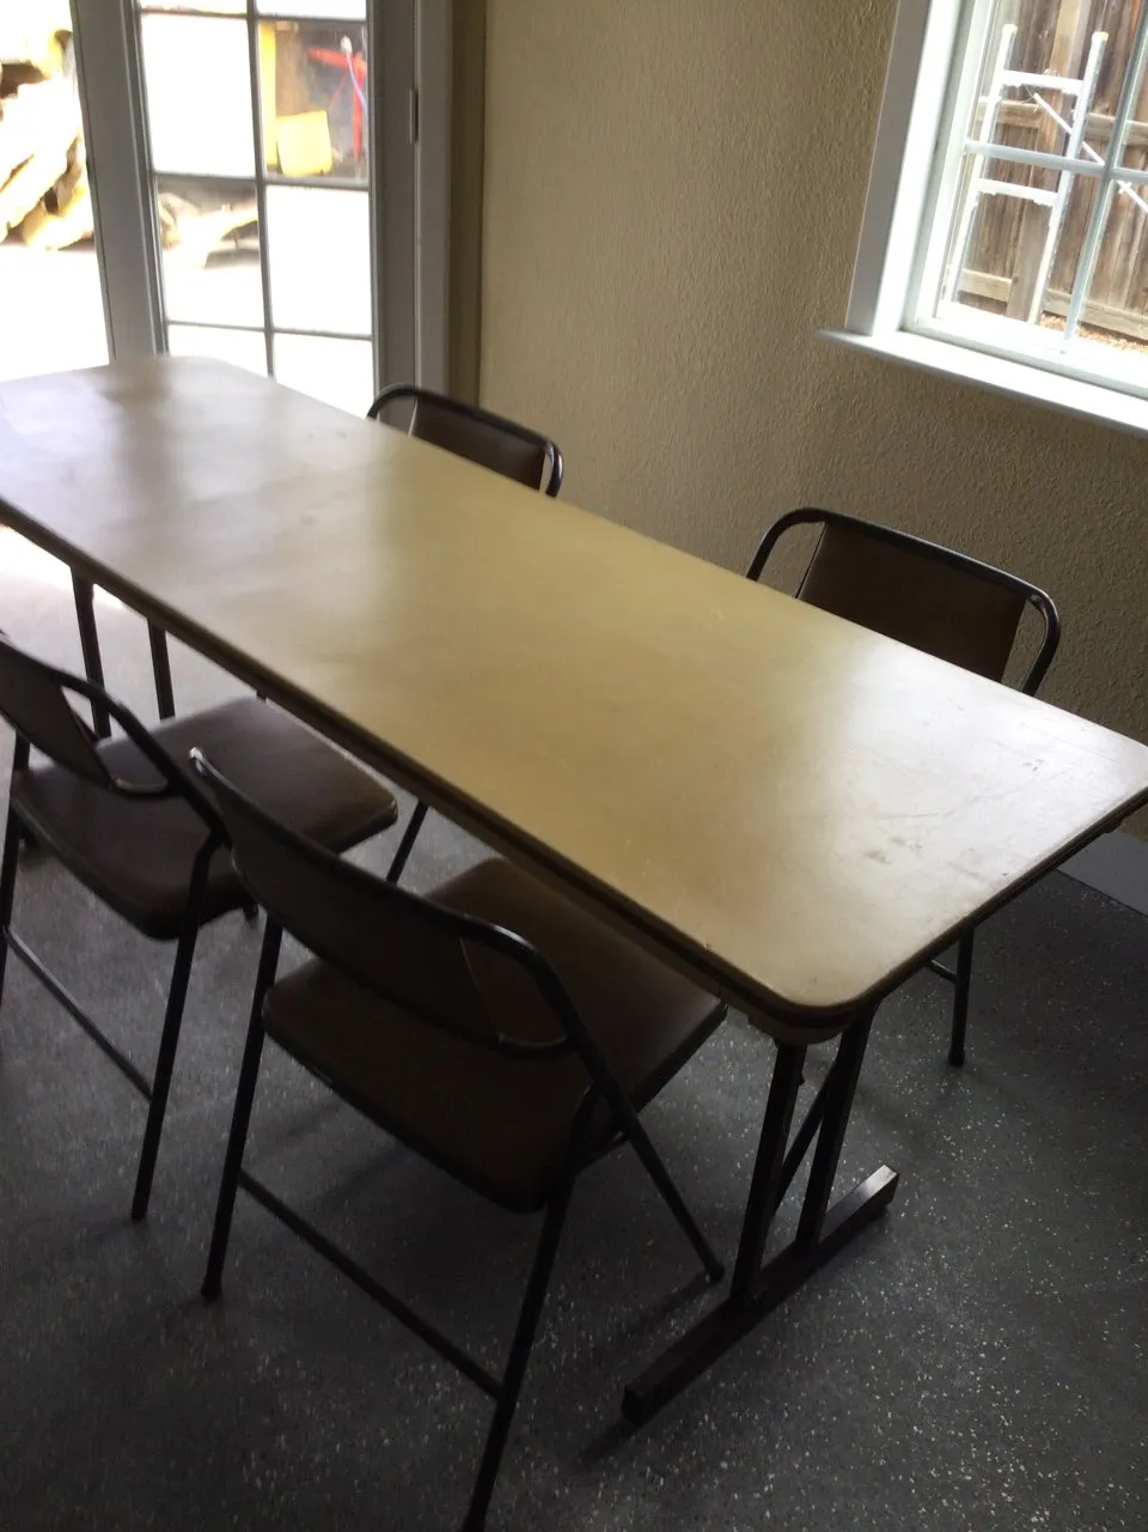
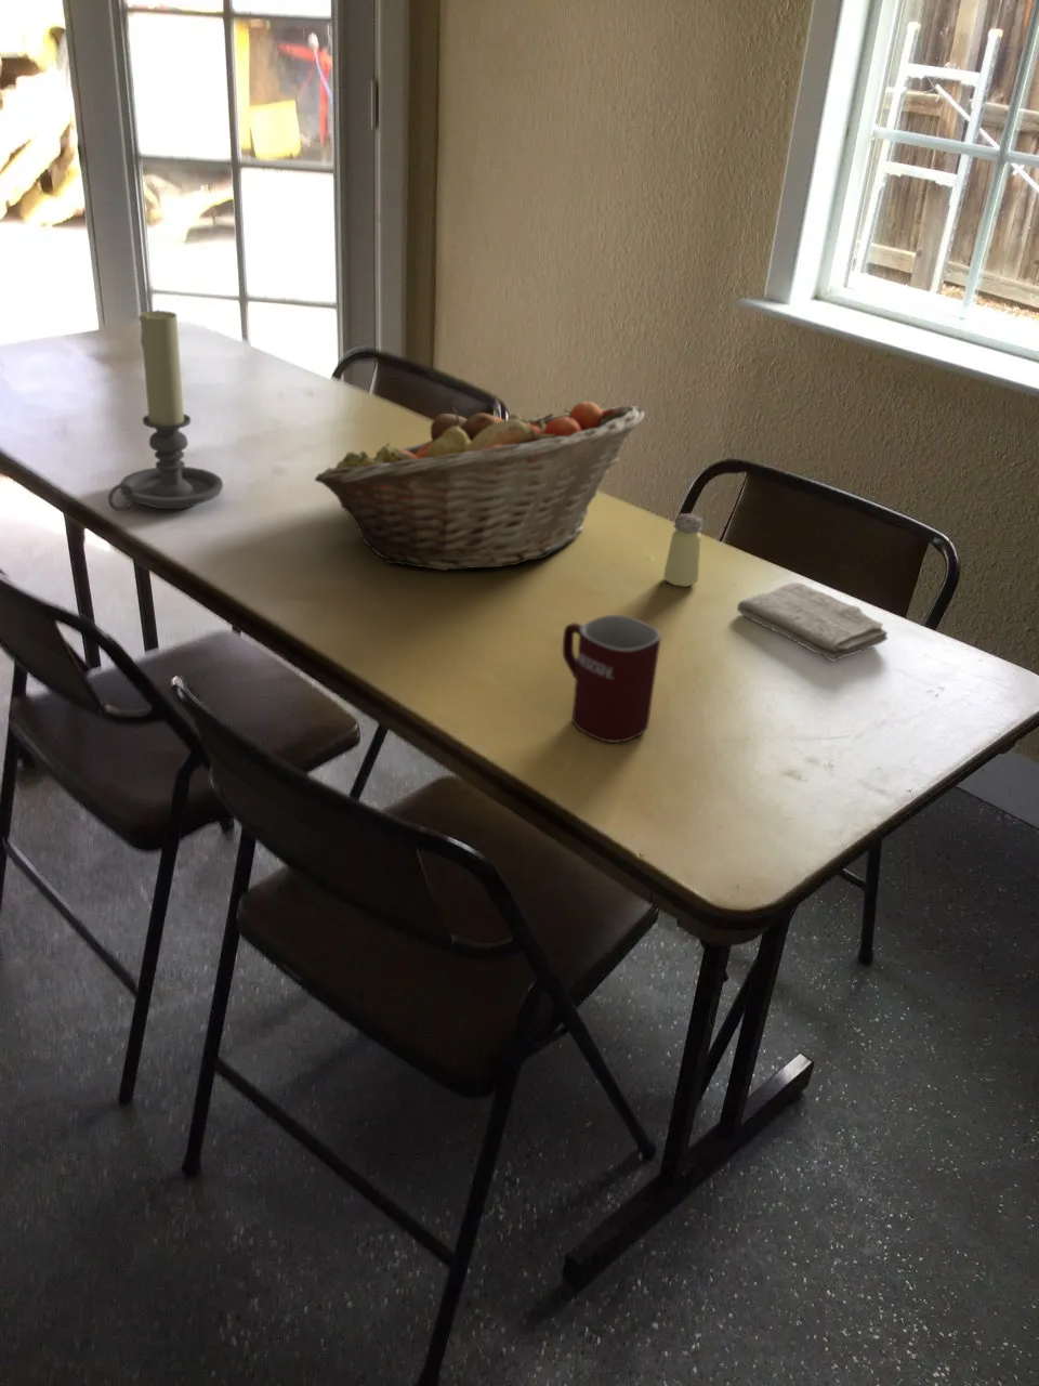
+ fruit basket (483, 469)
+ candle holder (156, 409)
+ mug (602, 671)
+ washcloth (812, 619)
+ saltshaker (684, 548)
